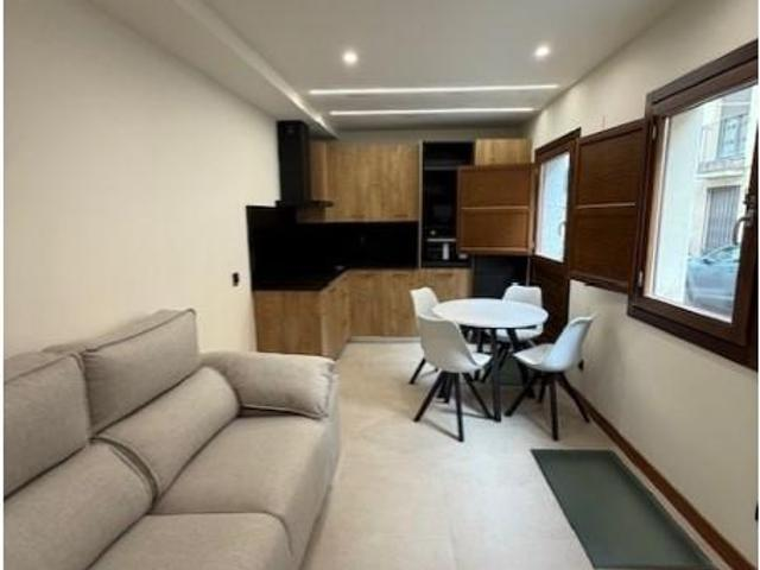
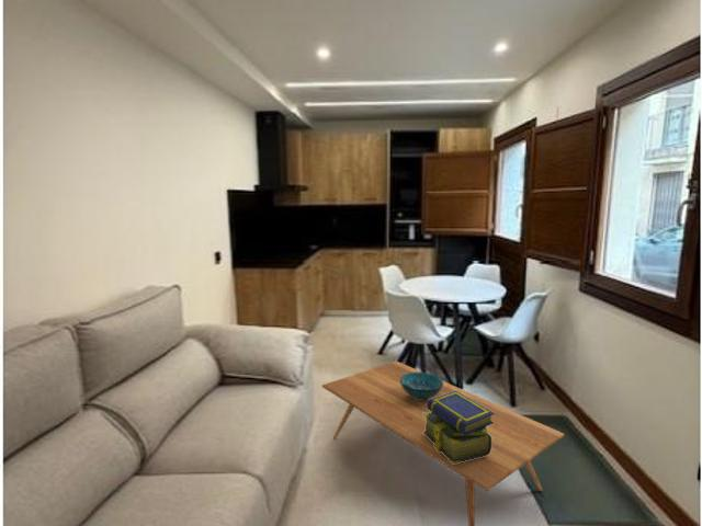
+ coffee table (427, 436)
+ decorative bowl (421, 388)
+ stack of books (458, 424)
